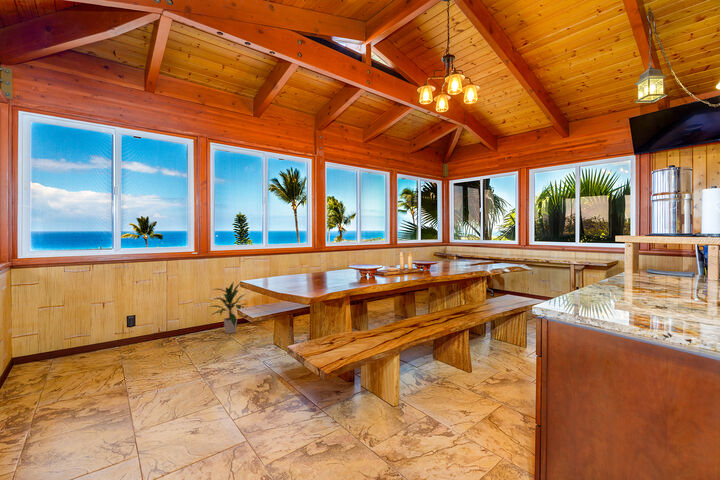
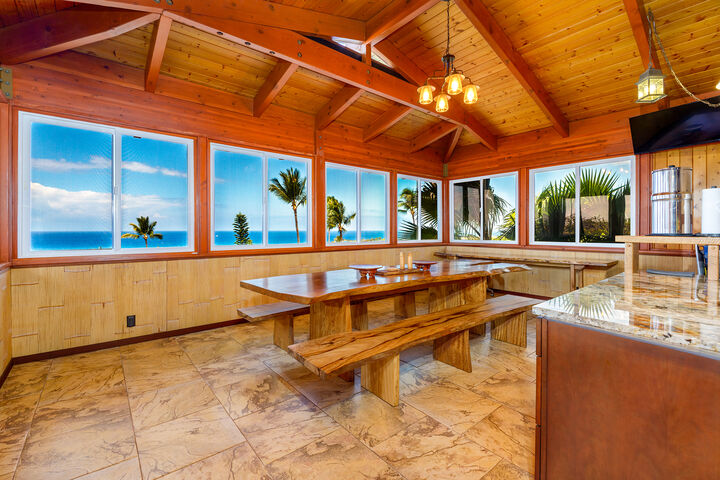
- indoor plant (229, 307)
